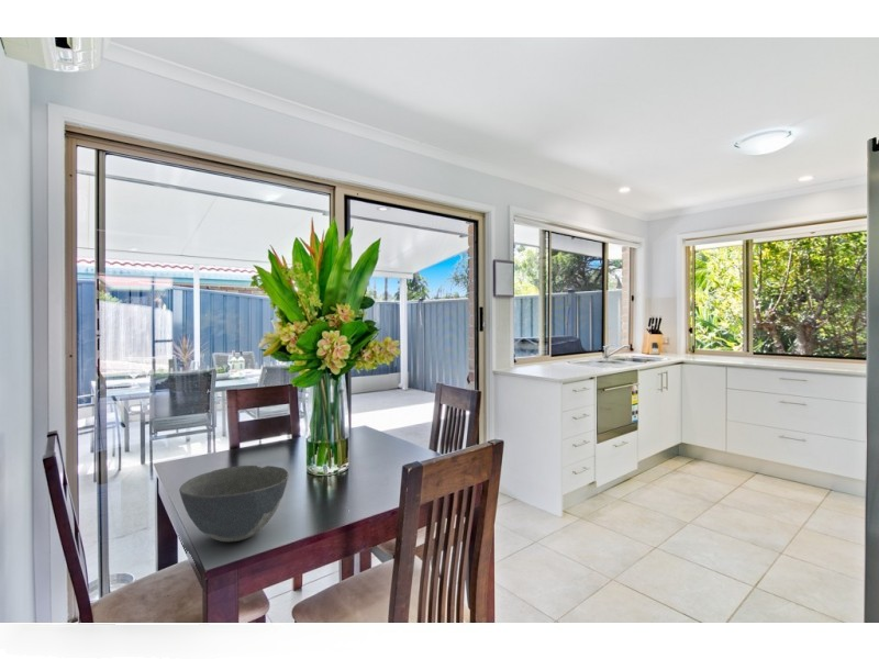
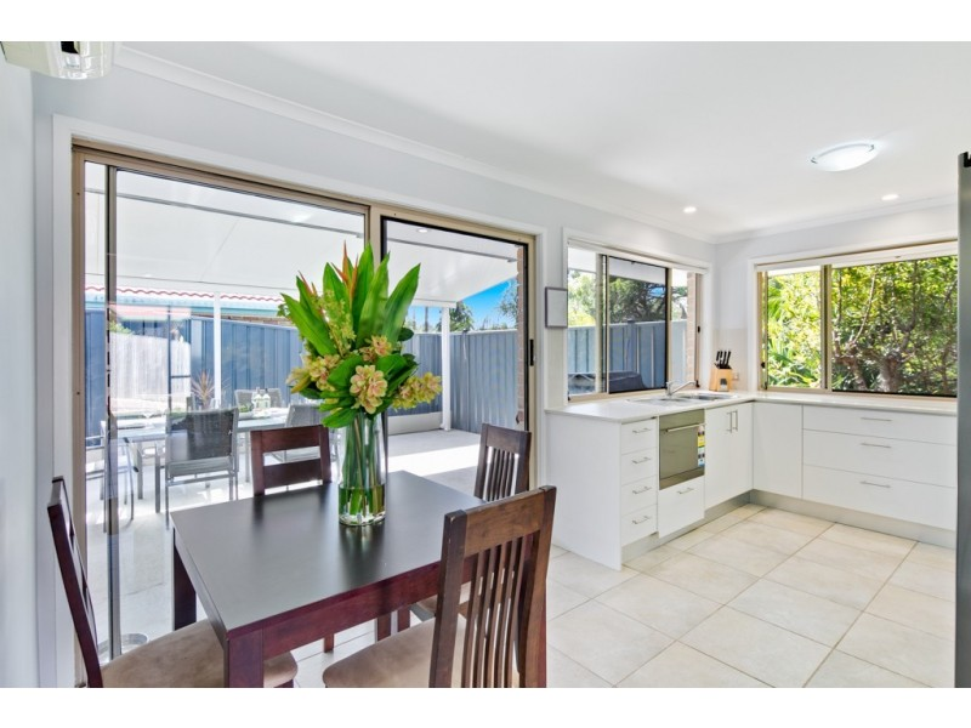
- bowl (236, 506)
